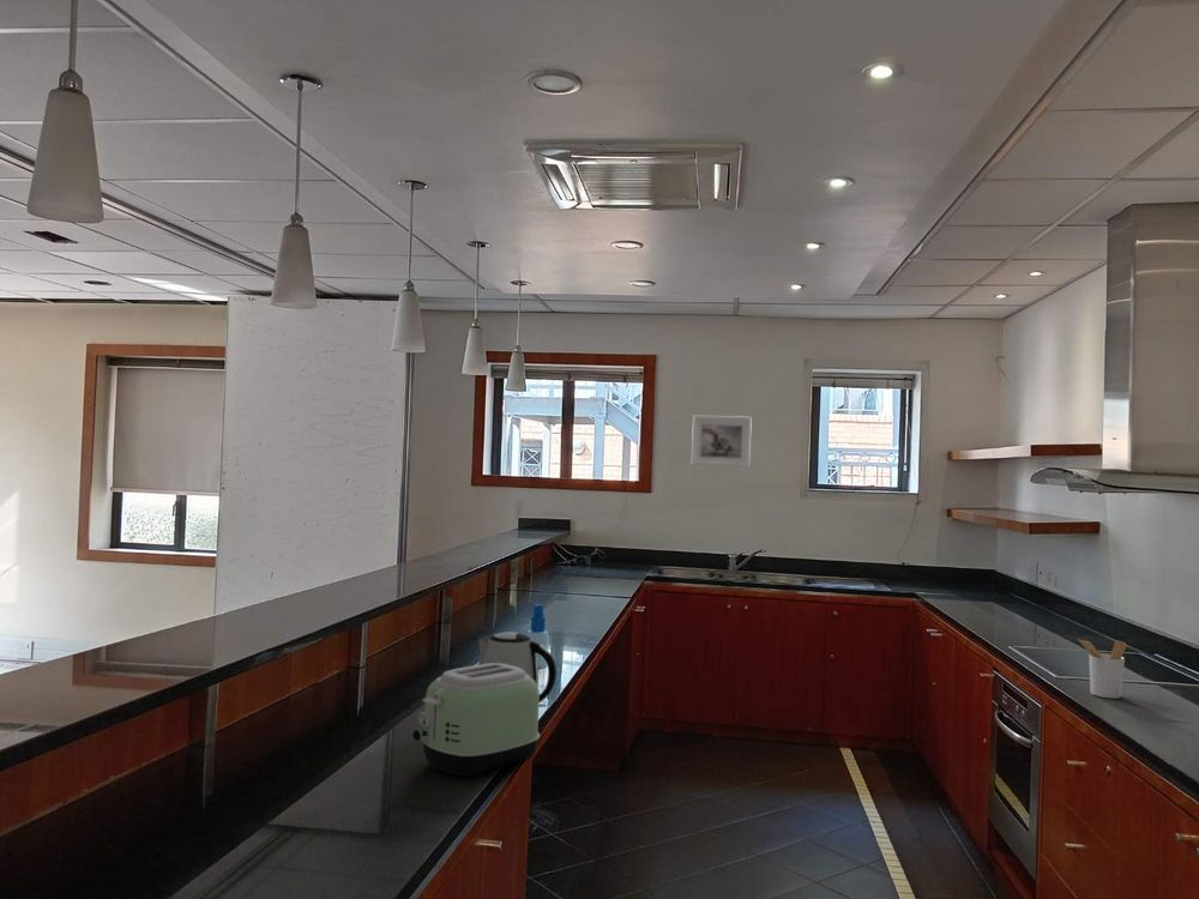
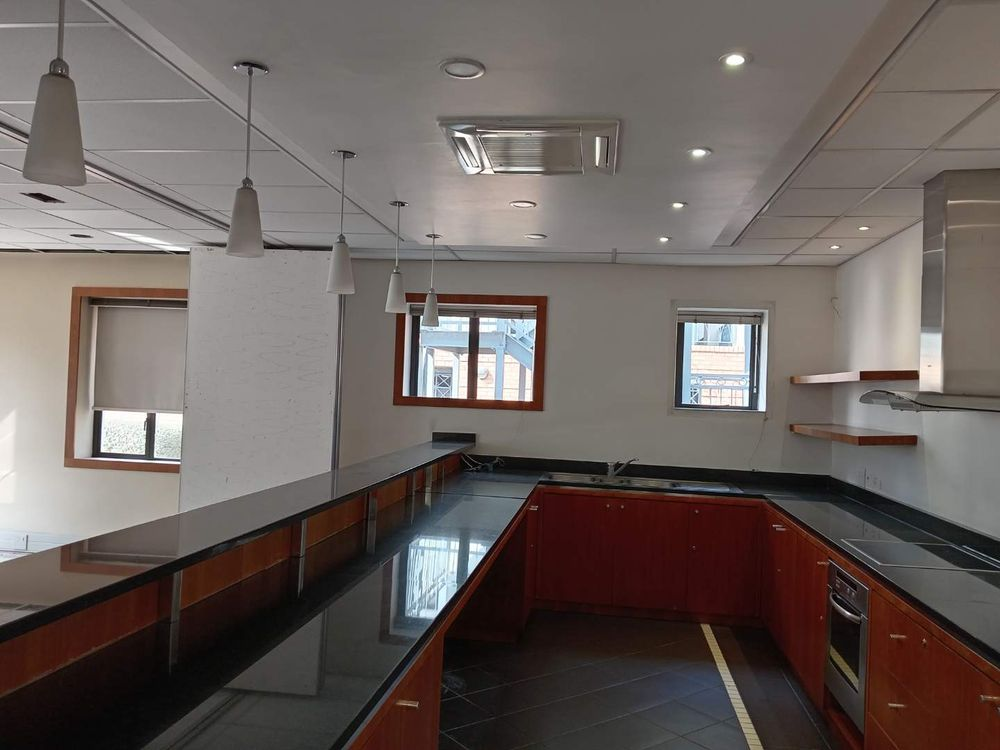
- kettle (520, 668)
- spray bottle (537, 634)
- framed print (721, 441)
- toaster (478, 717)
- utensil holder (1099, 665)
